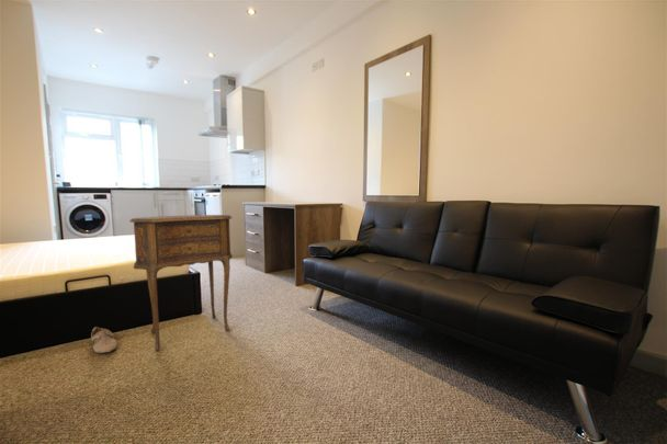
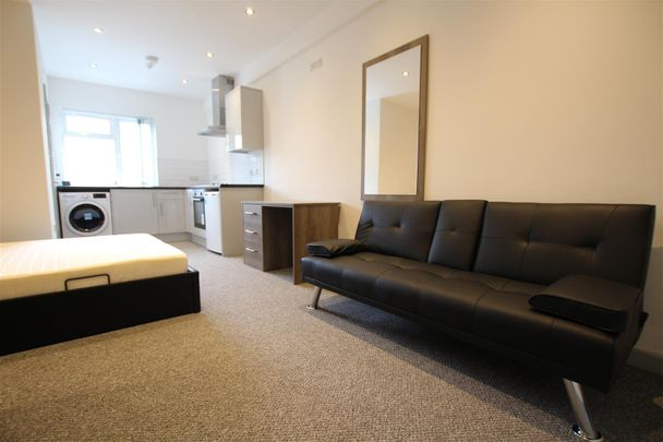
- shoe (103, 338)
- side table (185, 264)
